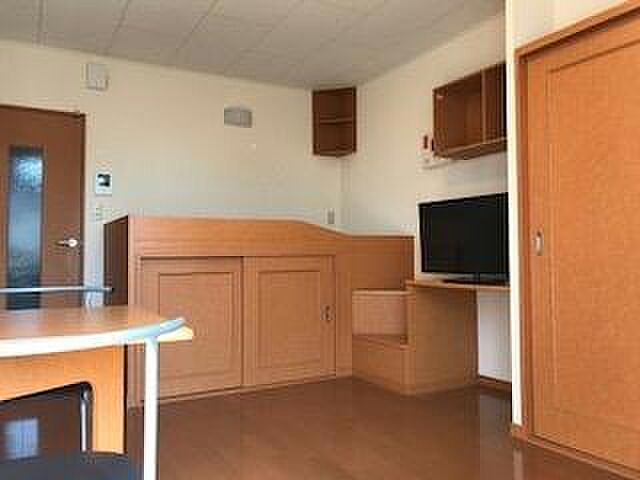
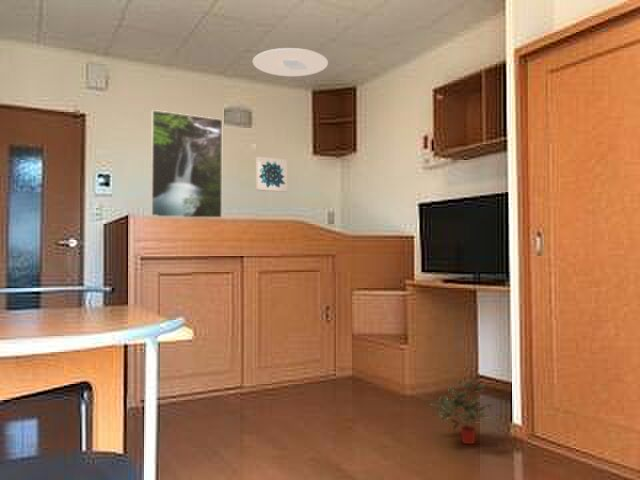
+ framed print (187, 167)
+ ceiling light (290, 59)
+ wall art (271, 174)
+ potted plant (460, 411)
